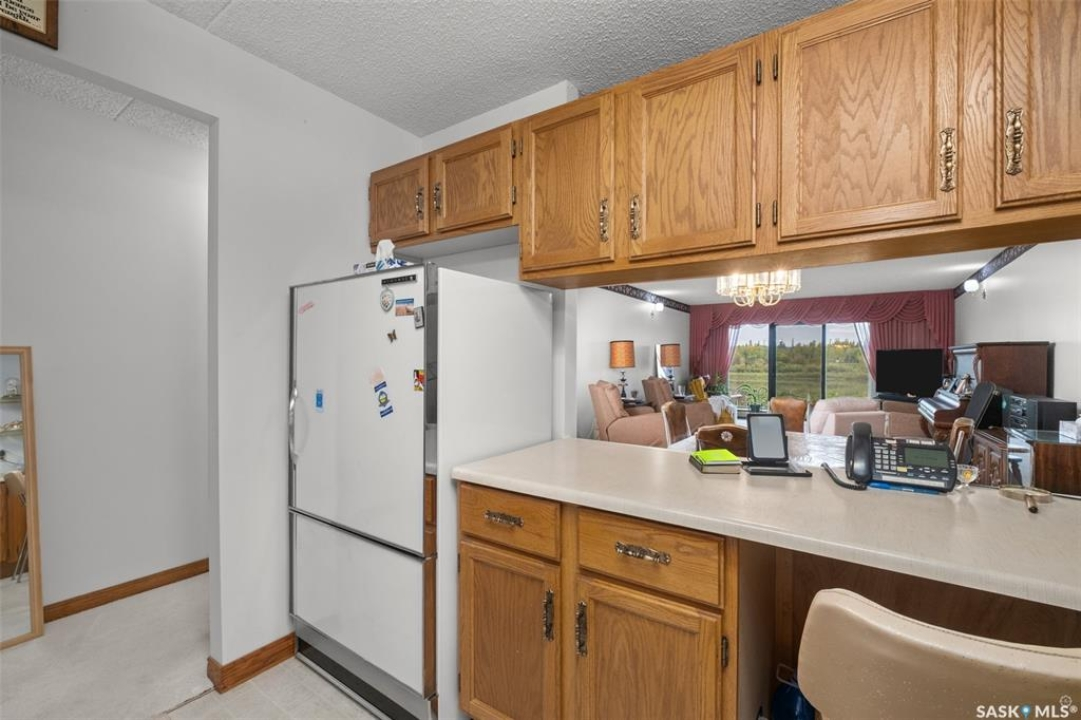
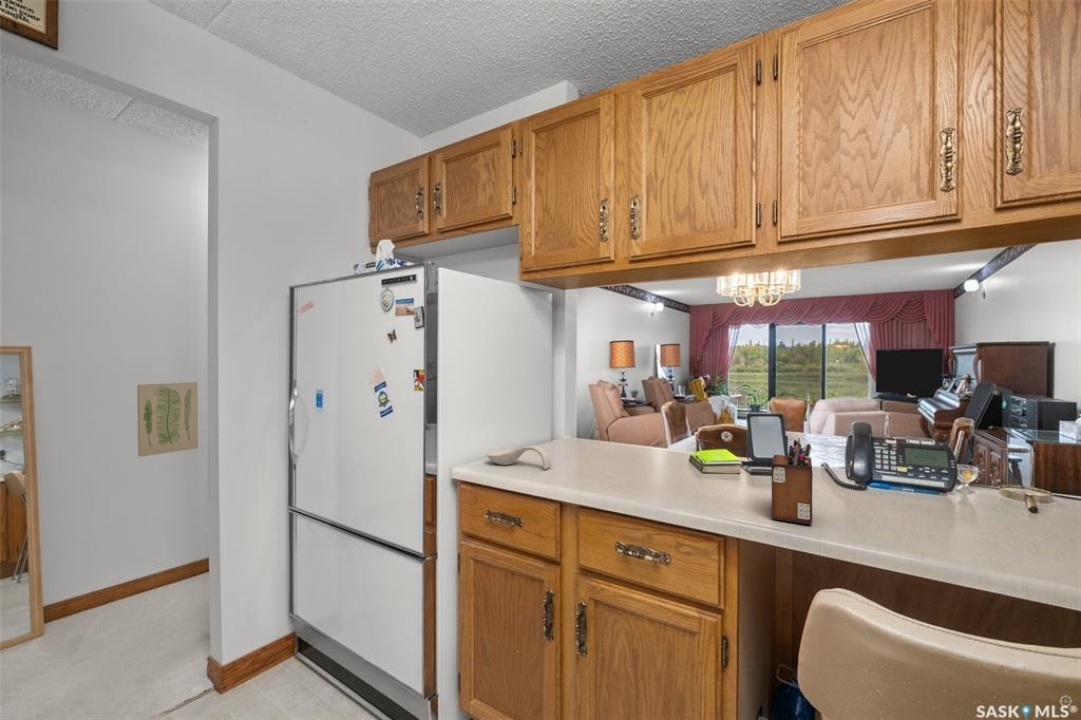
+ wall art (168, 417)
+ spoon rest (518, 454)
+ desk organizer (791, 477)
